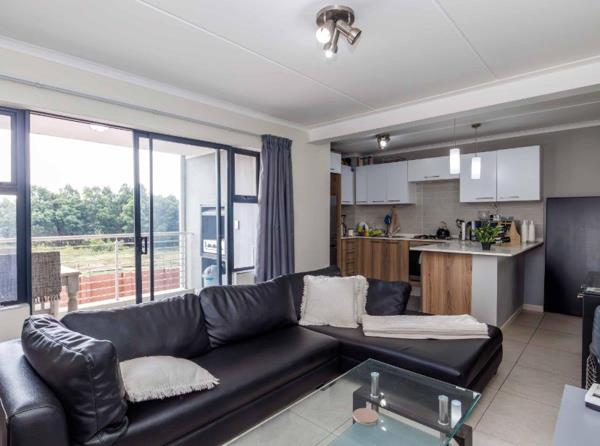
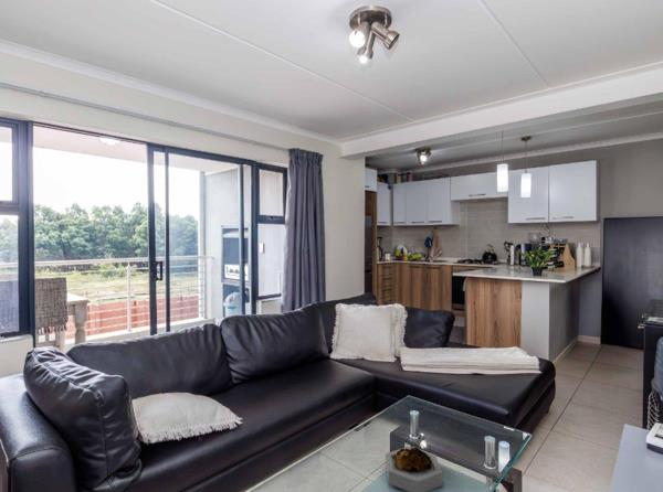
+ decorative bowl (412, 461)
